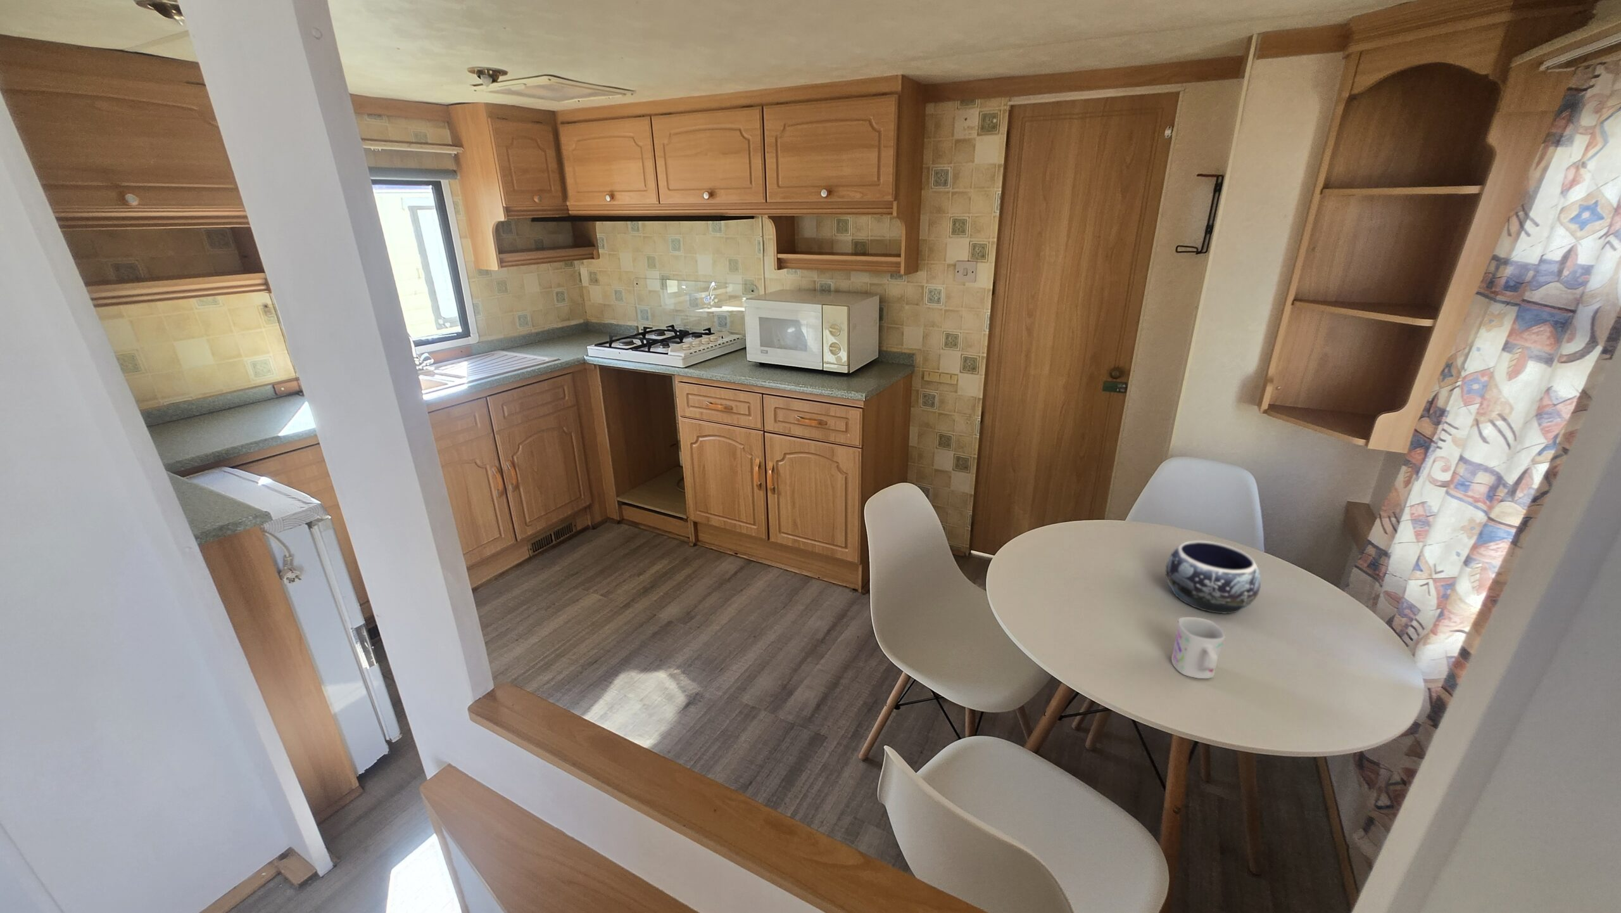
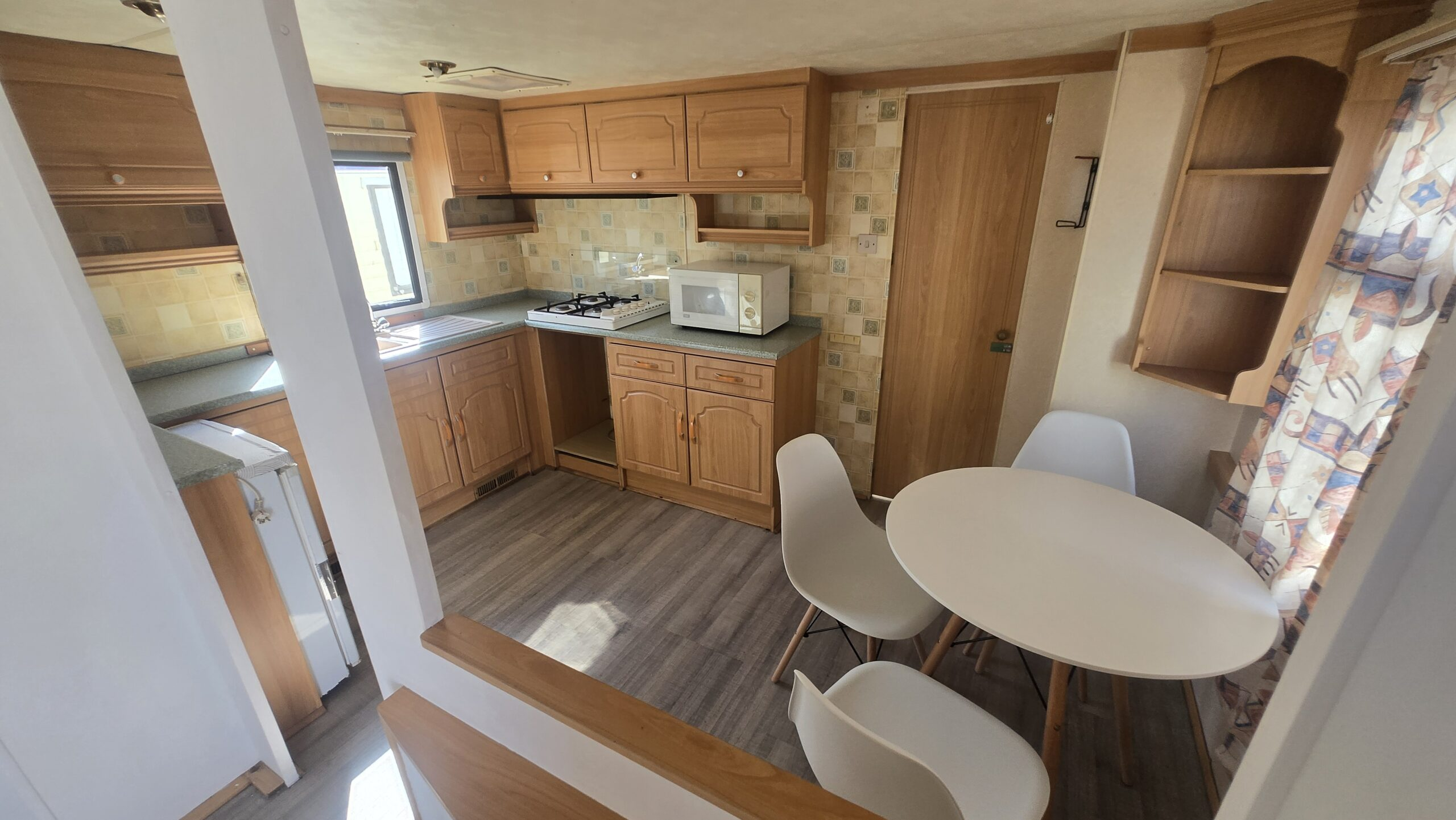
- decorative bowl (1211, 576)
- mug (1199, 652)
